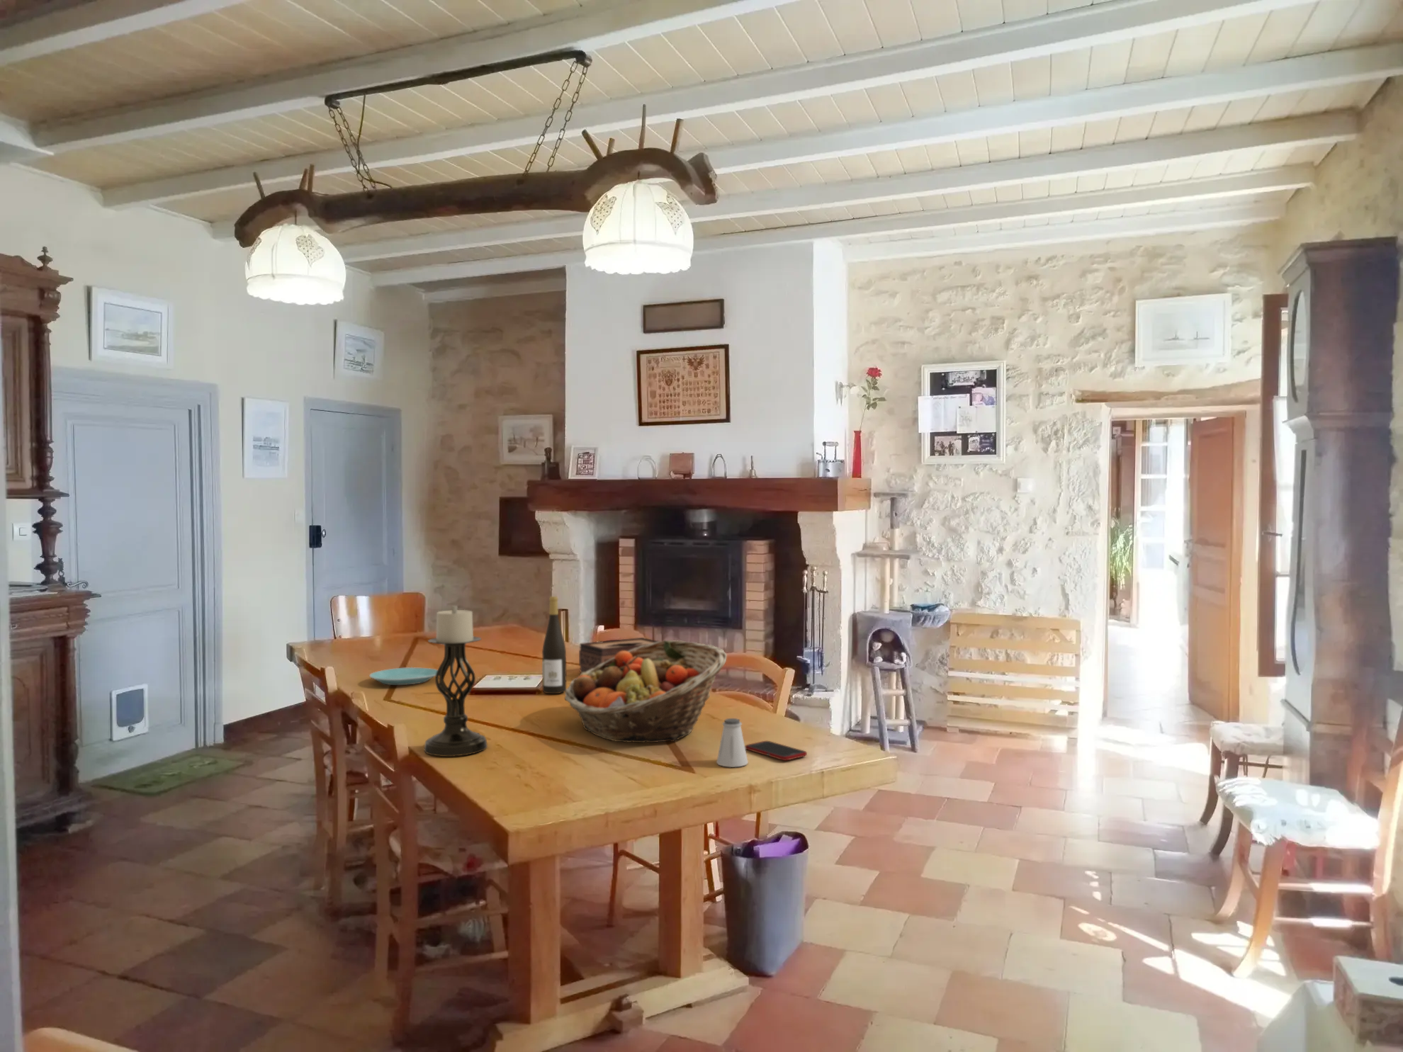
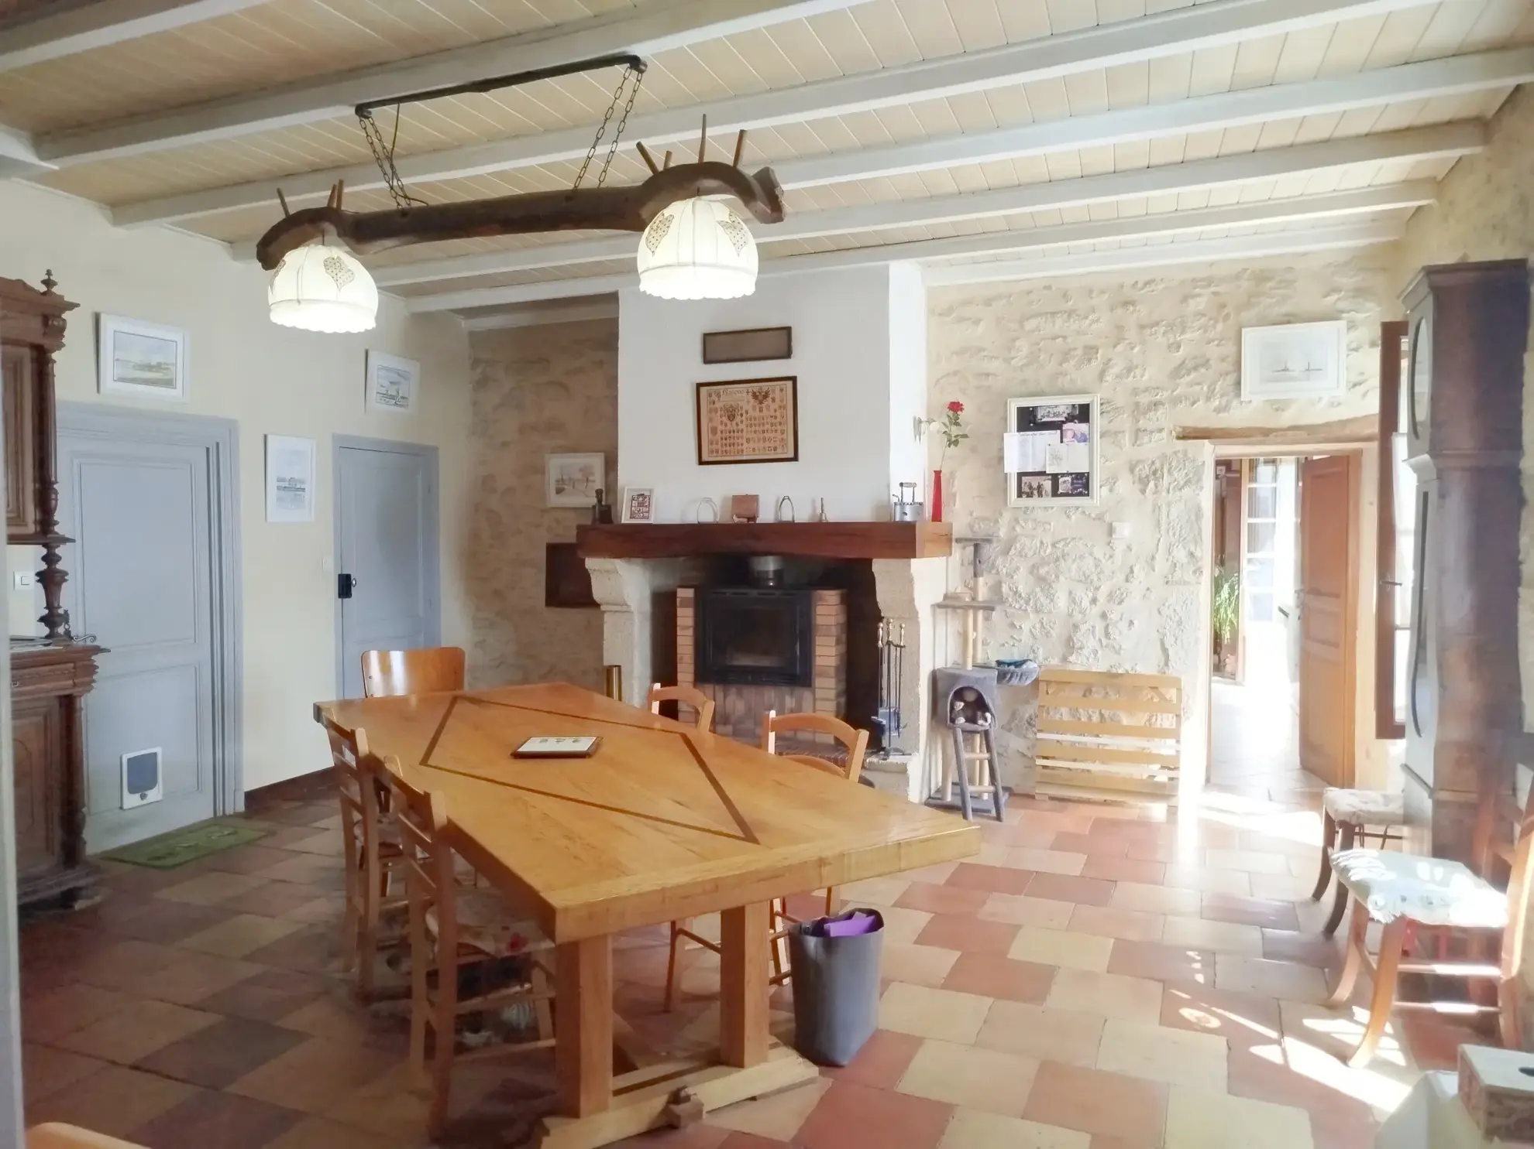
- wine bottle (553, 644)
- candle holder (455, 677)
- cell phone (776, 750)
- tissue box (620, 651)
- saltshaker (732, 741)
- plate (404, 676)
- fruit basket (645, 687)
